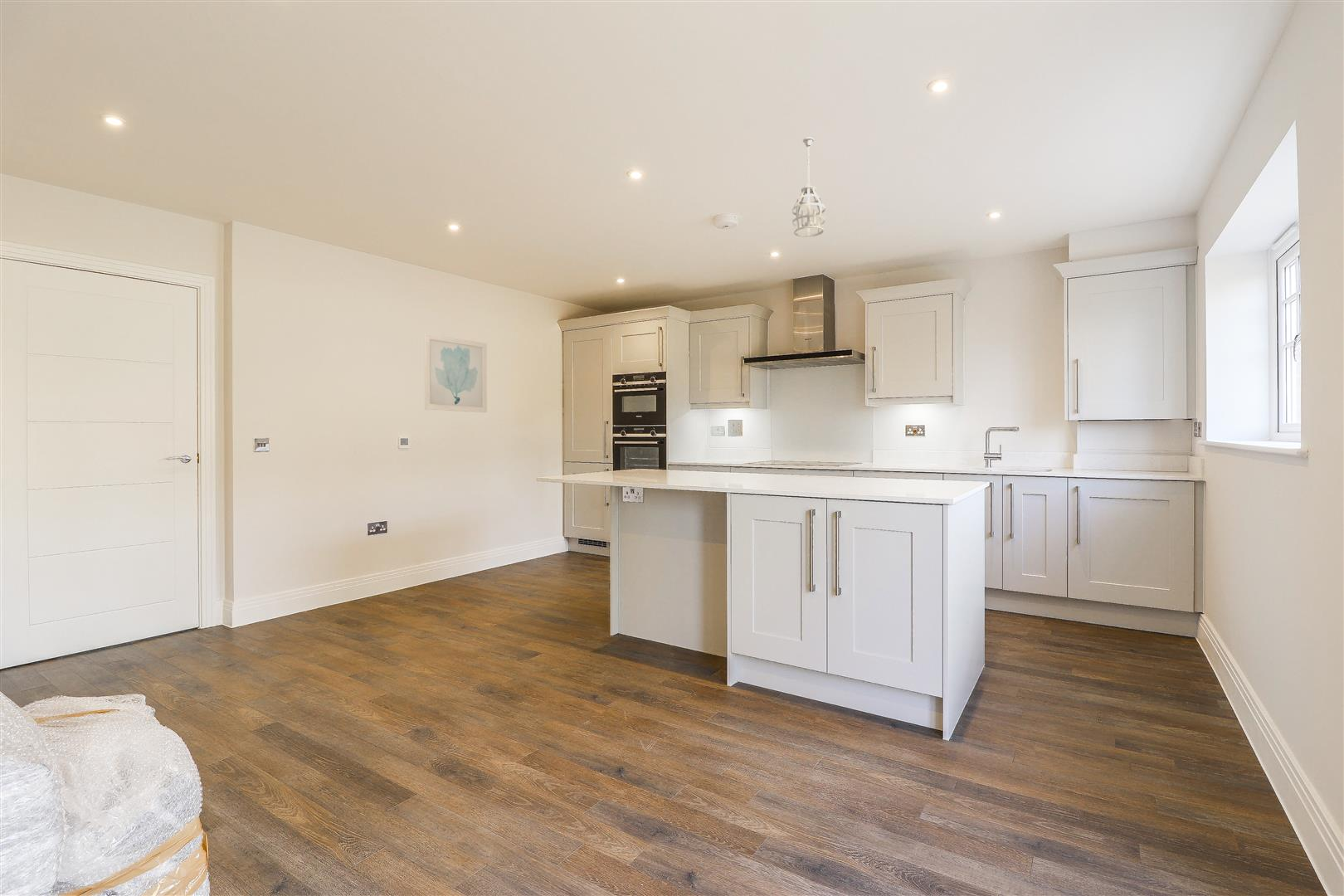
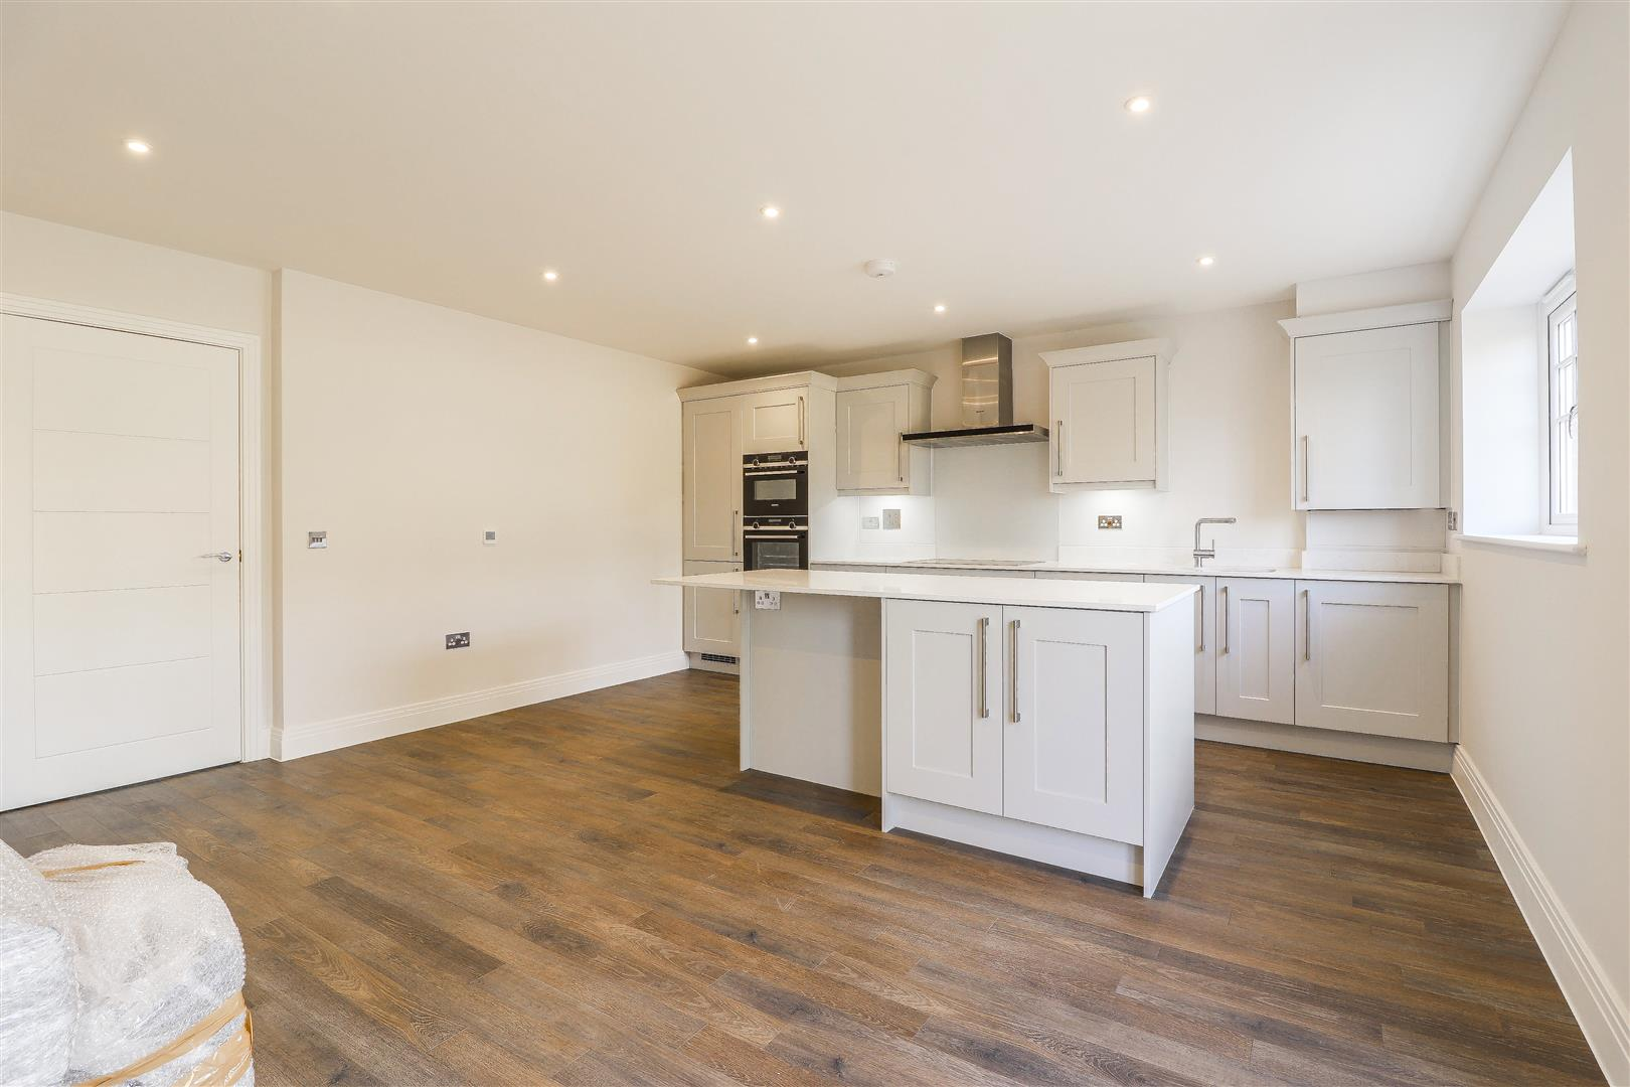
- pendant light (808, 186)
- wall art (456, 374)
